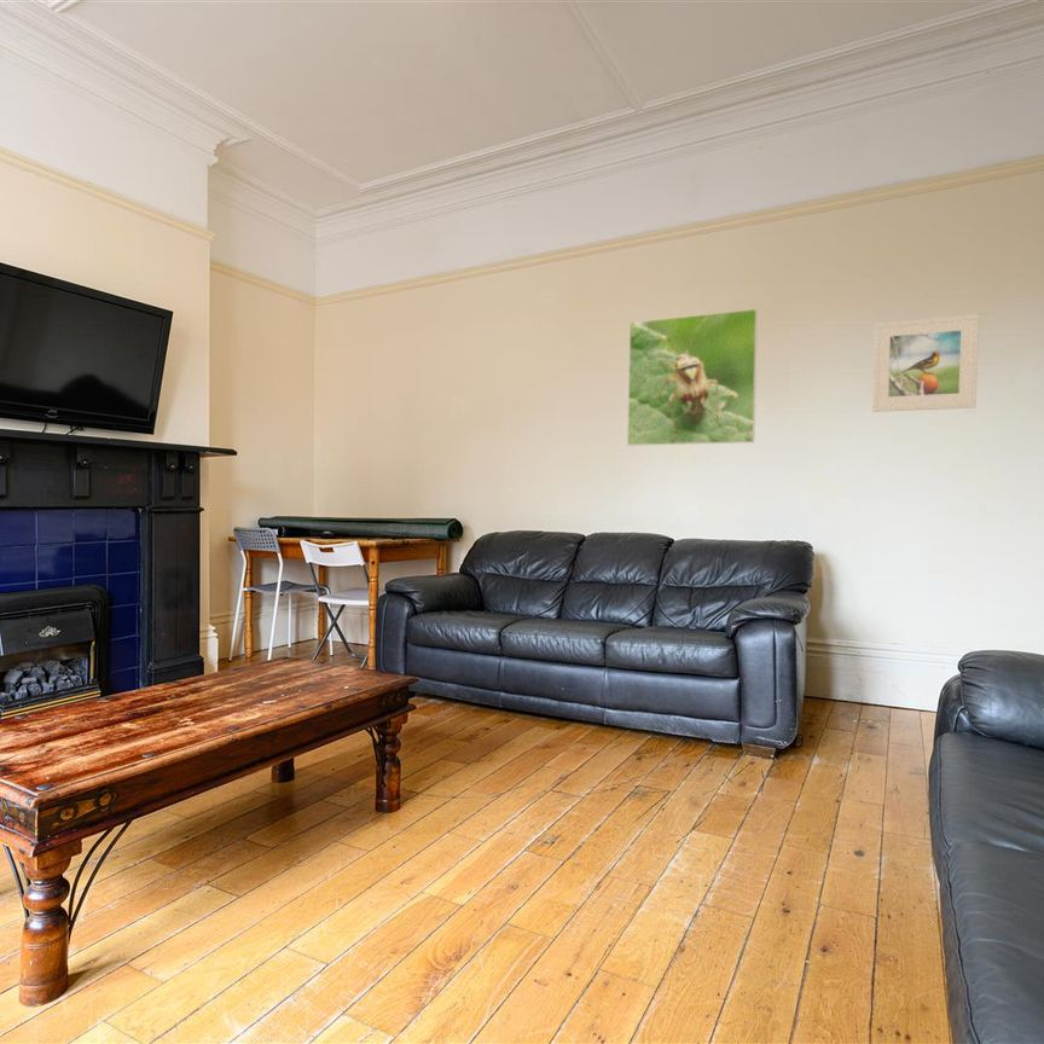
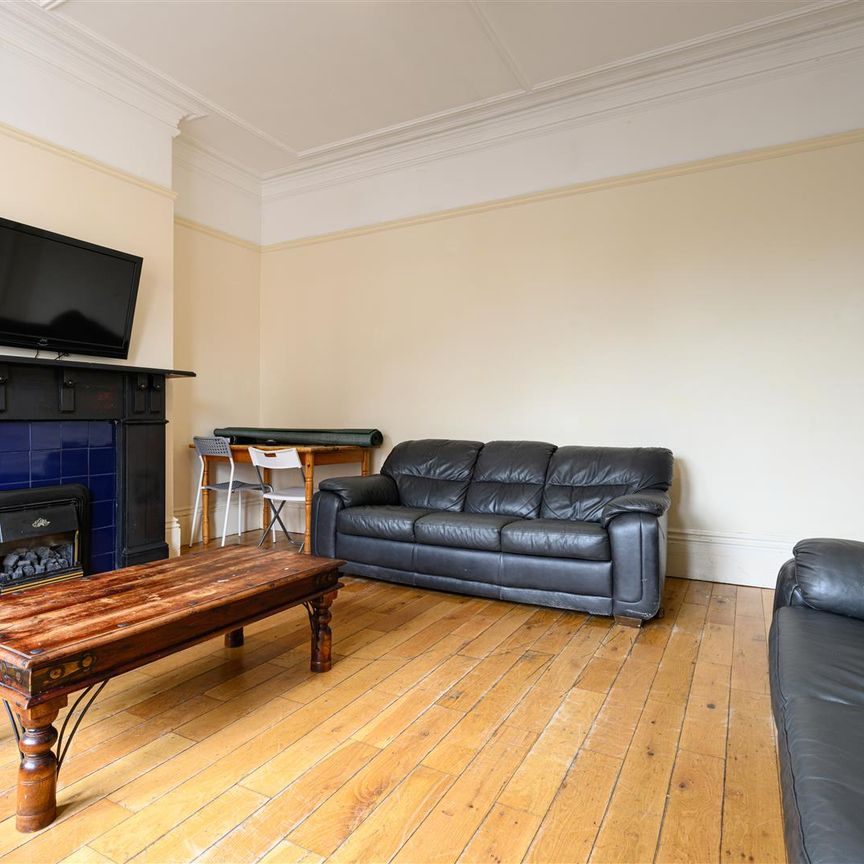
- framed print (923, 364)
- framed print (689, 379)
